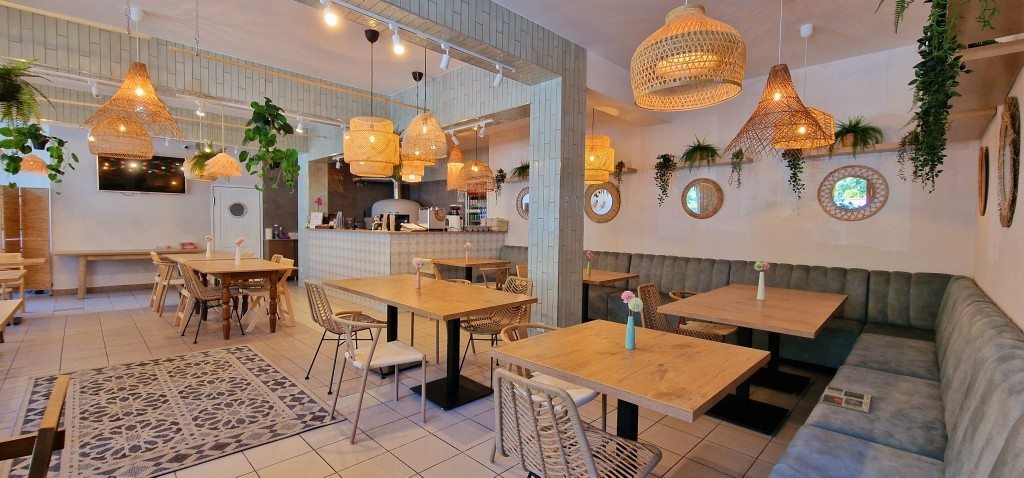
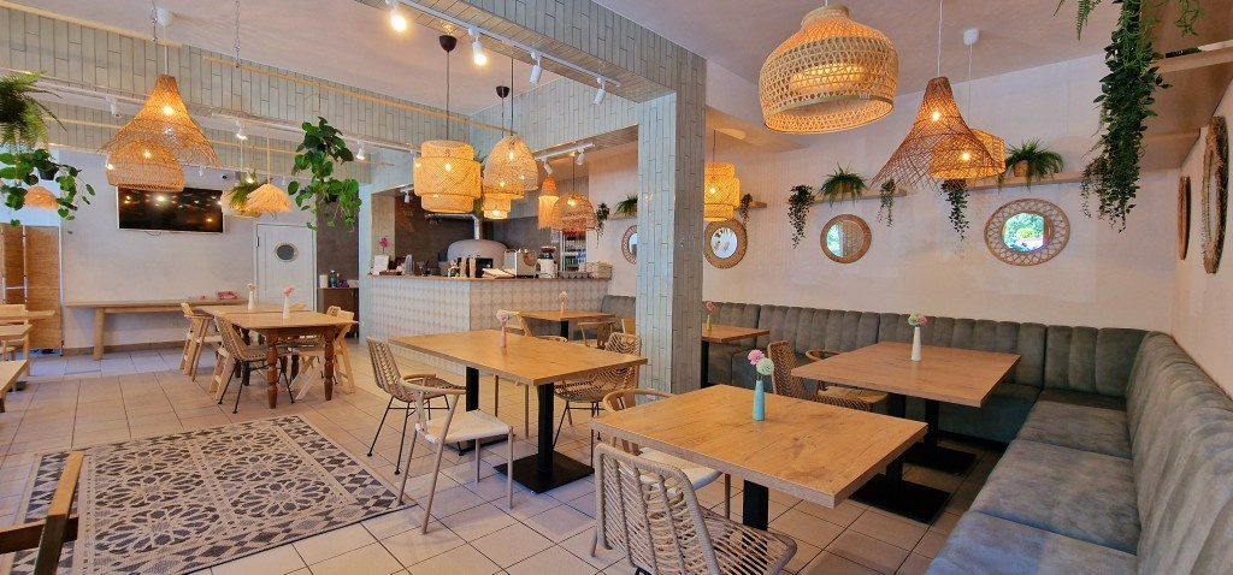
- magazine (846, 397)
